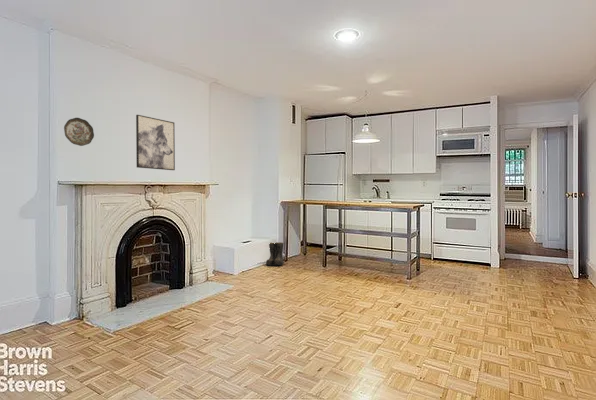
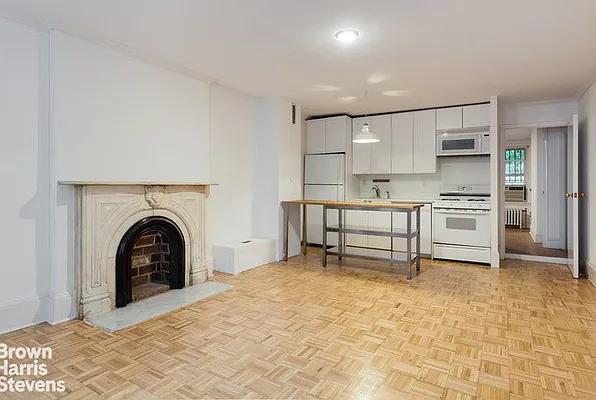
- wall art (156, 143)
- boots (275, 253)
- decorative plate (78, 131)
